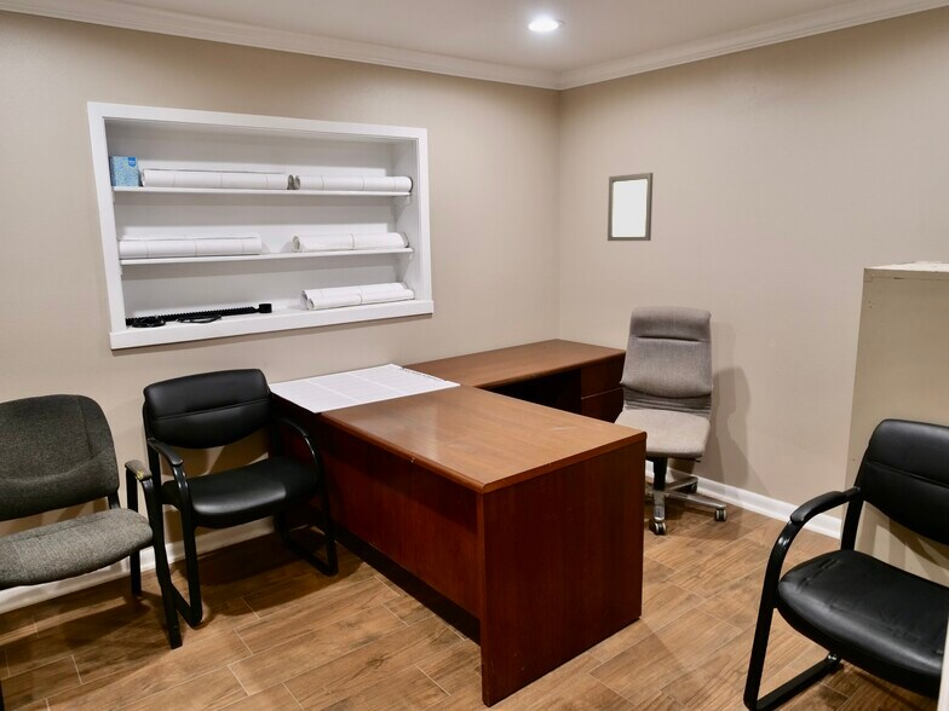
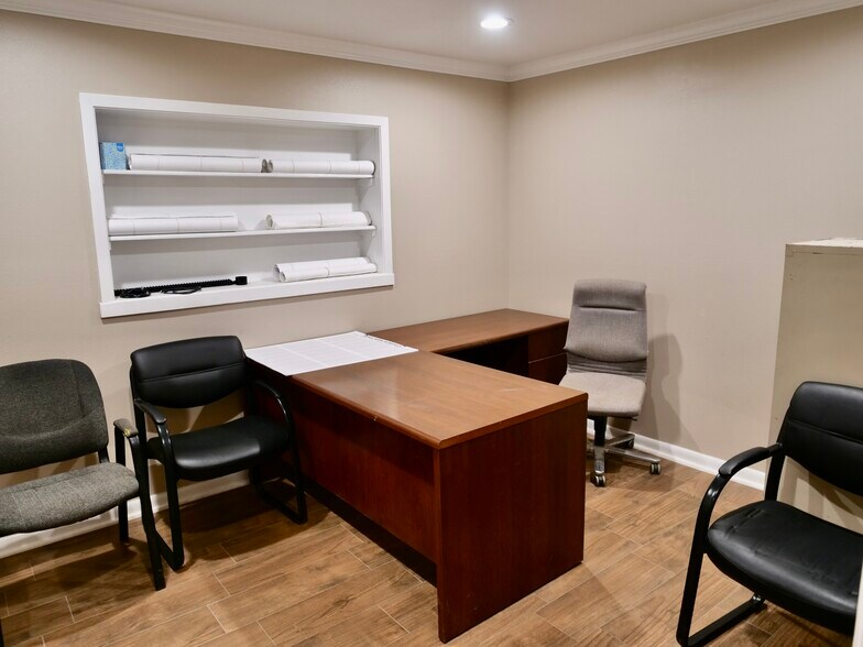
- picture frame (629, 208)
